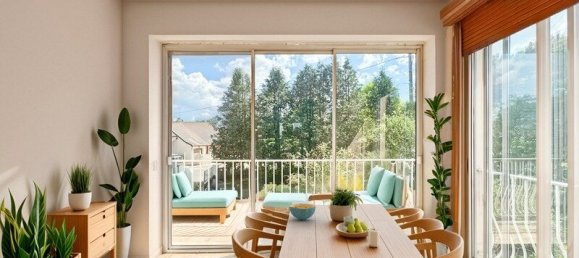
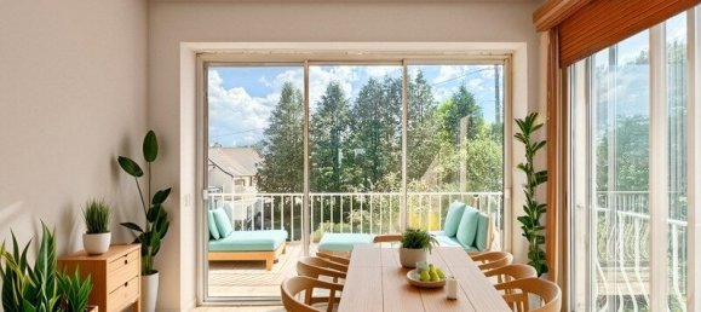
- cereal bowl (302, 212)
